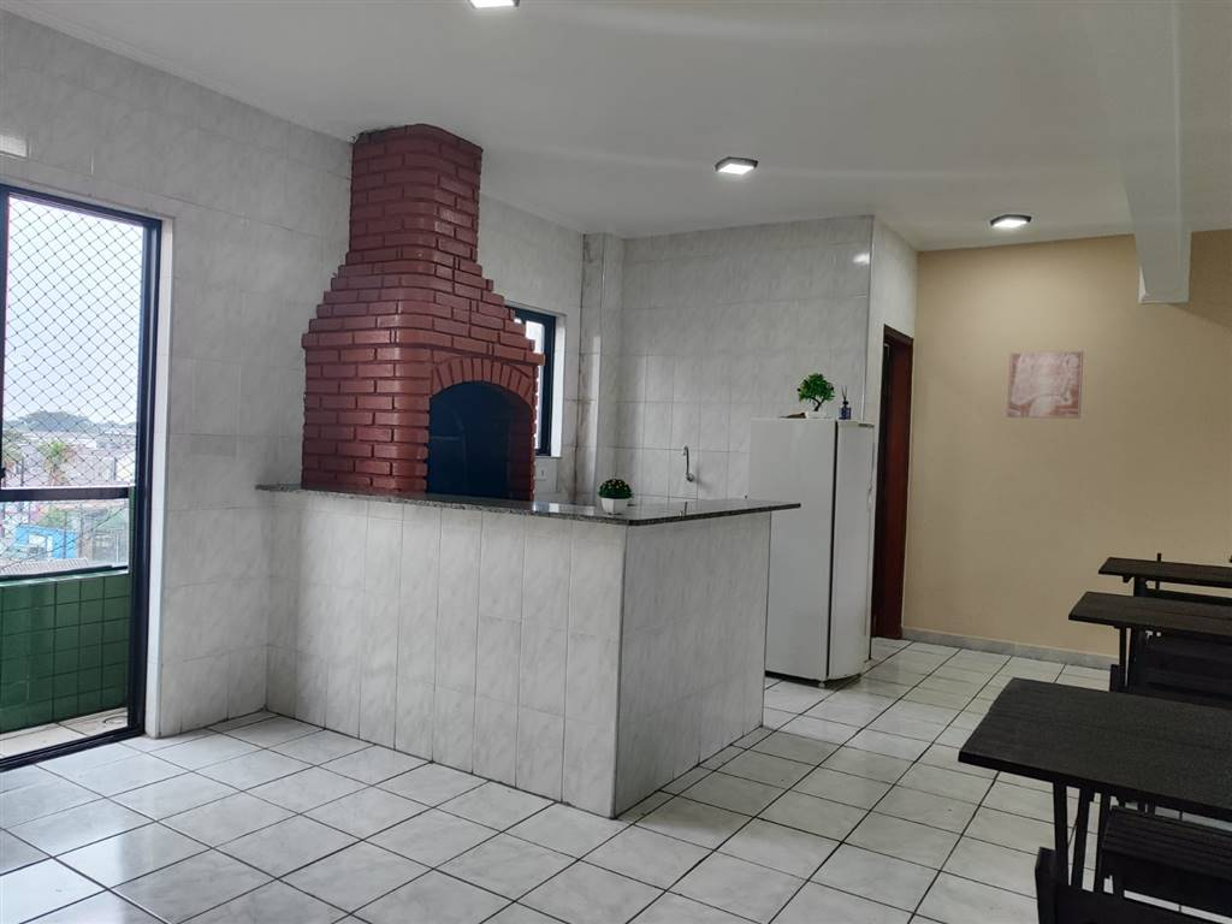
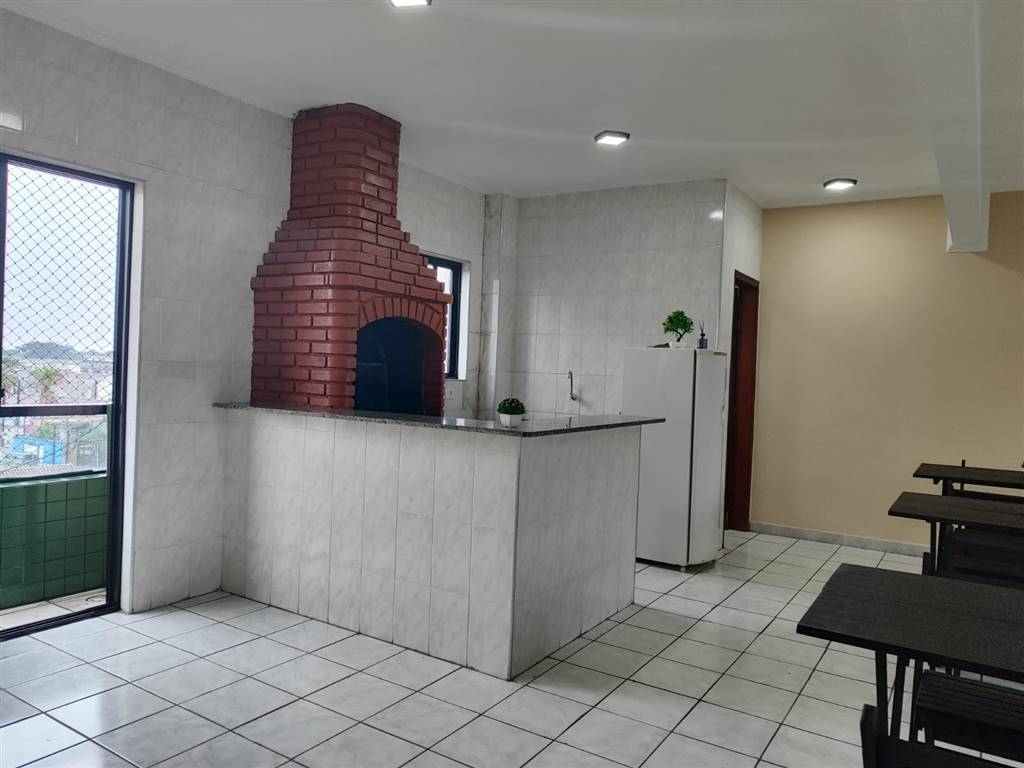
- wall art (1044, 385)
